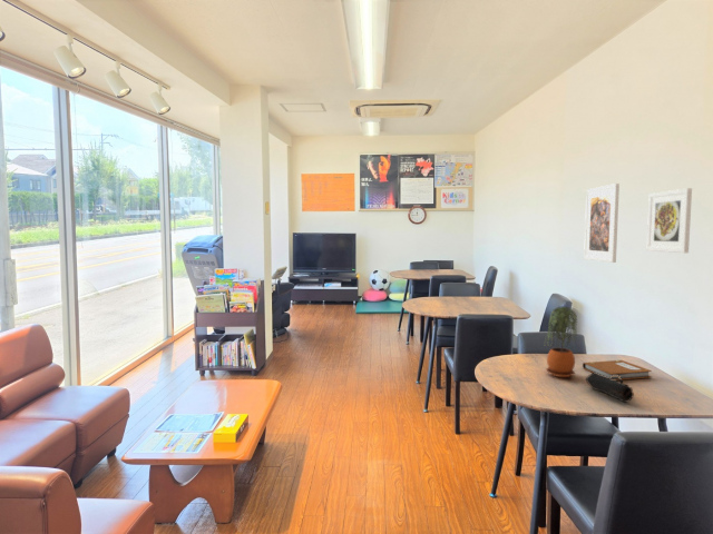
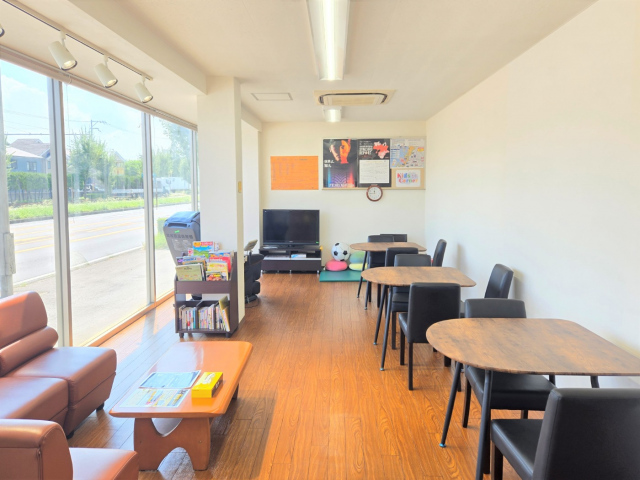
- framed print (599, 224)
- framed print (667, 221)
- pencil case (608, 386)
- potted plant (559, 340)
- notebook (616, 368)
